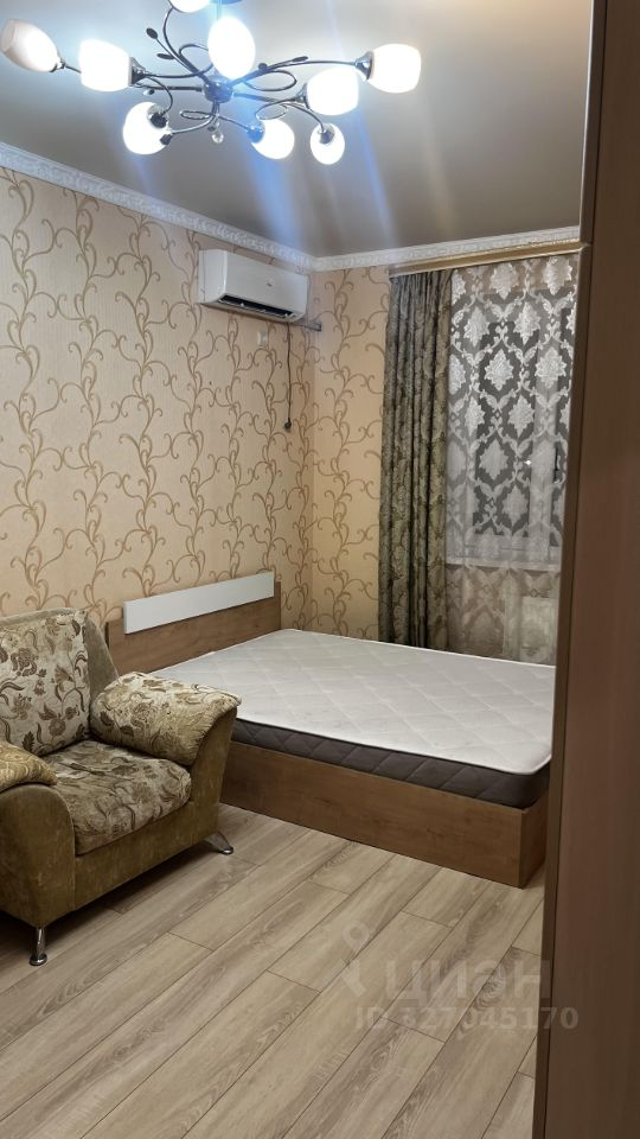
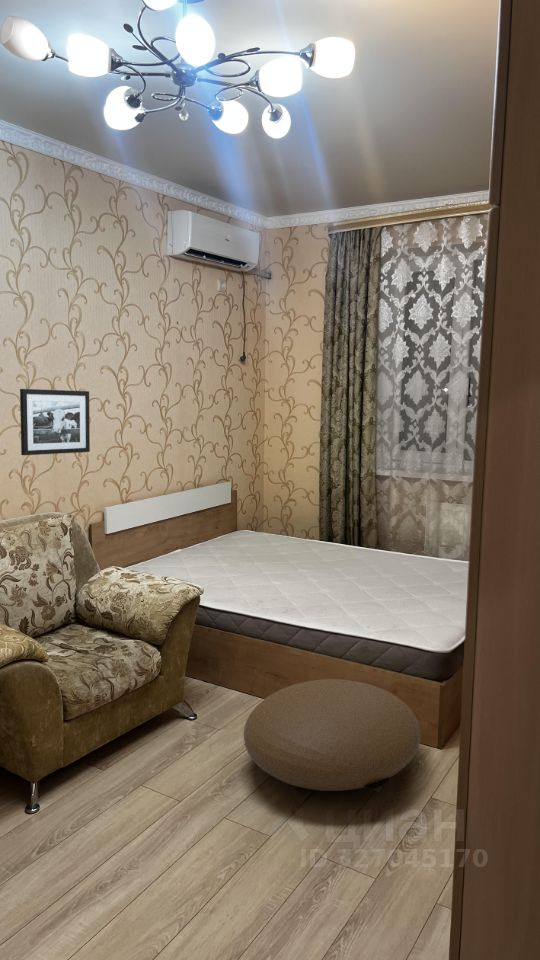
+ picture frame (56, 421)
+ pouf (332, 730)
